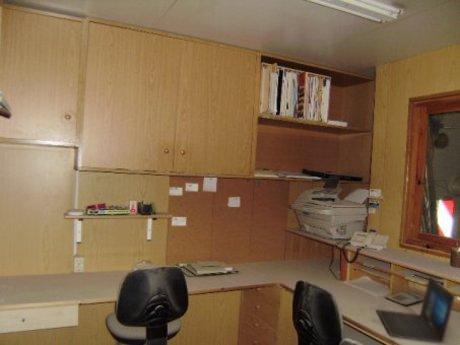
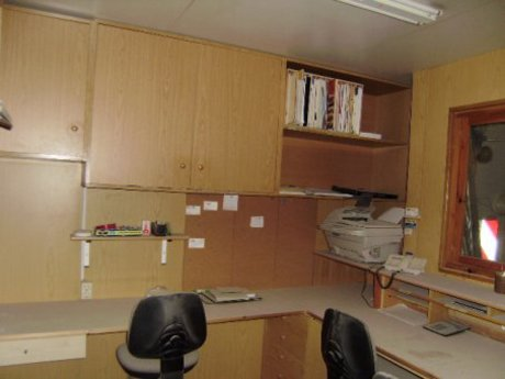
- laptop (411, 313)
